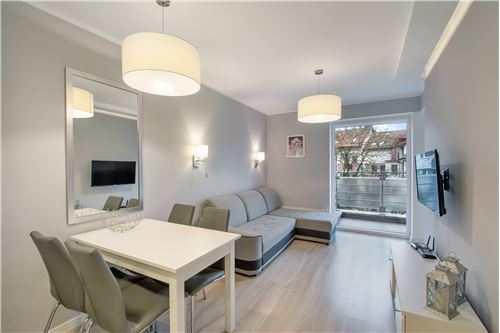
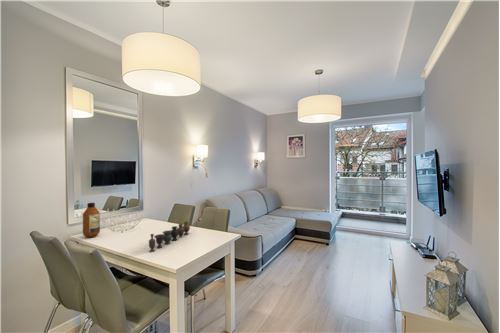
+ vase (171, 233)
+ bottle (91, 219)
